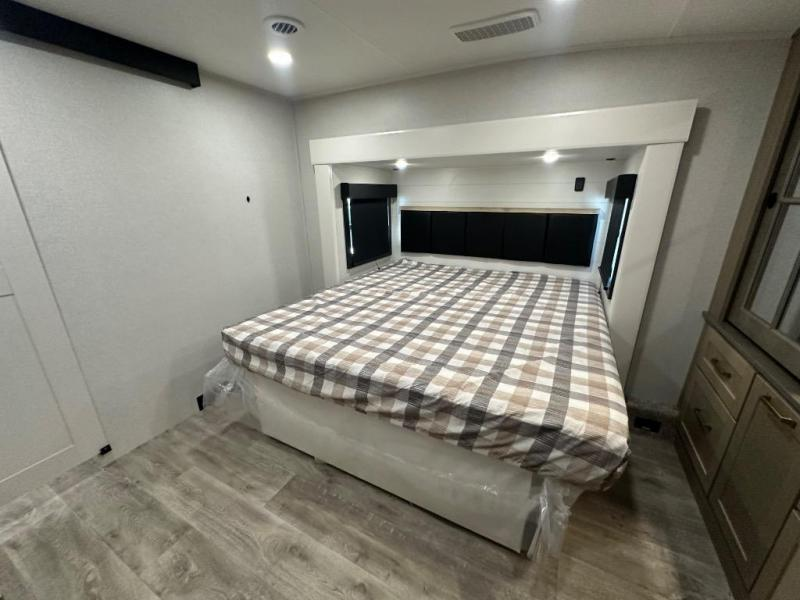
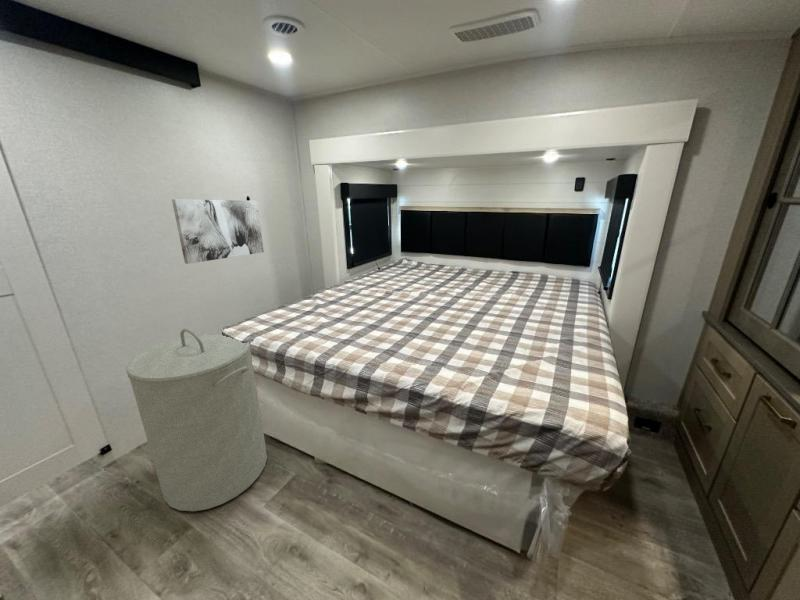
+ wall art (224, 229)
+ laundry hamper (204, 405)
